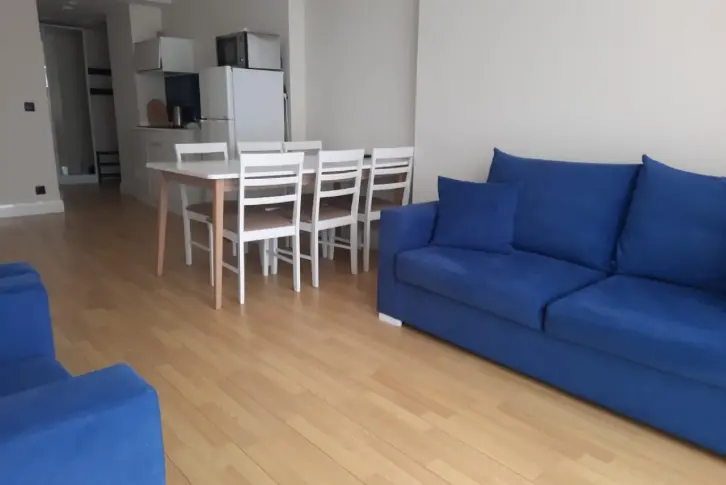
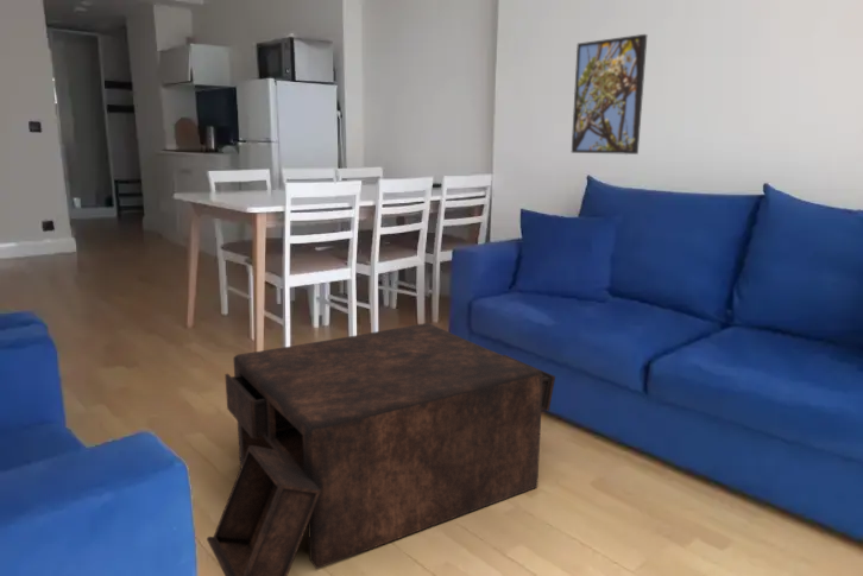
+ coffee table (372, 426)
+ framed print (606, 96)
